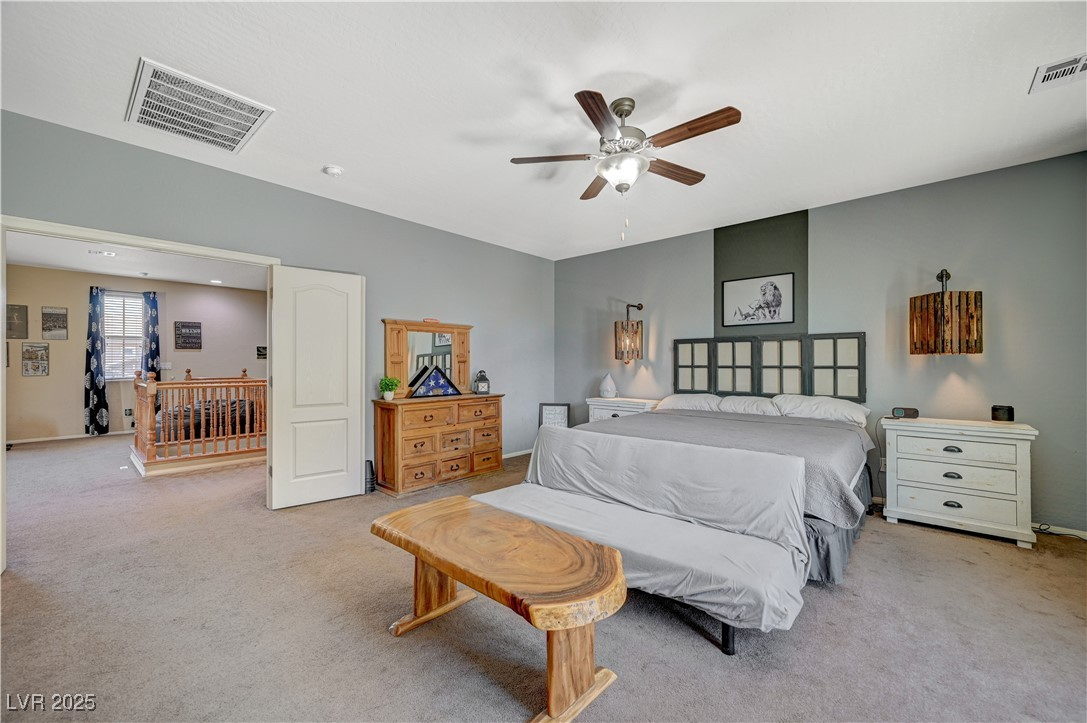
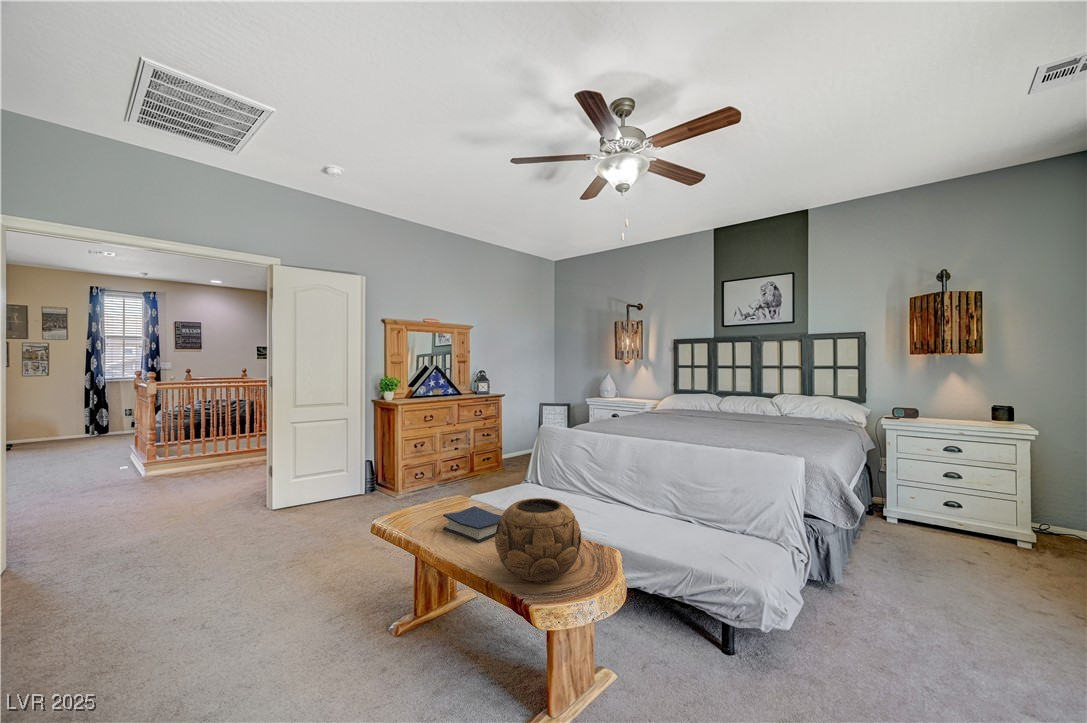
+ decorative bowl (538, 538)
+ hardback book (477, 521)
